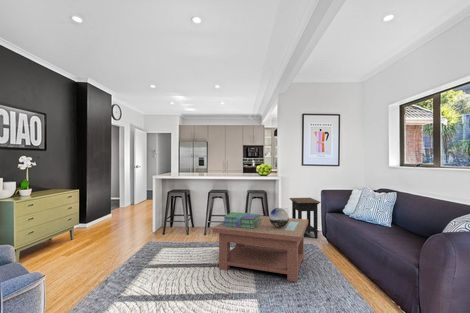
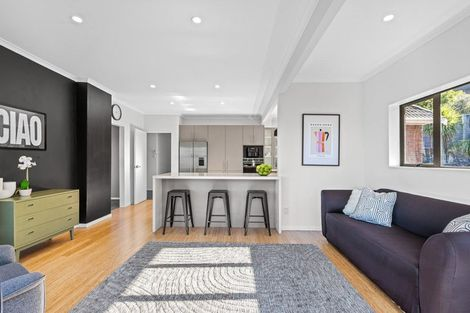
- decorative sphere (279, 217)
- side table (301, 217)
- coffee table (263, 243)
- stack of books (242, 219)
